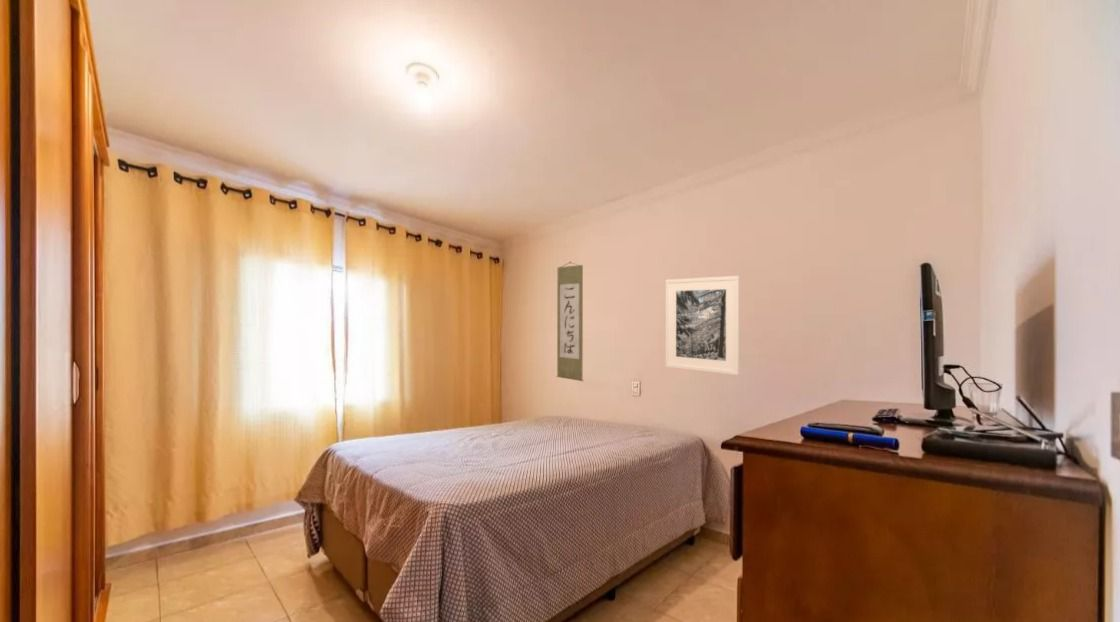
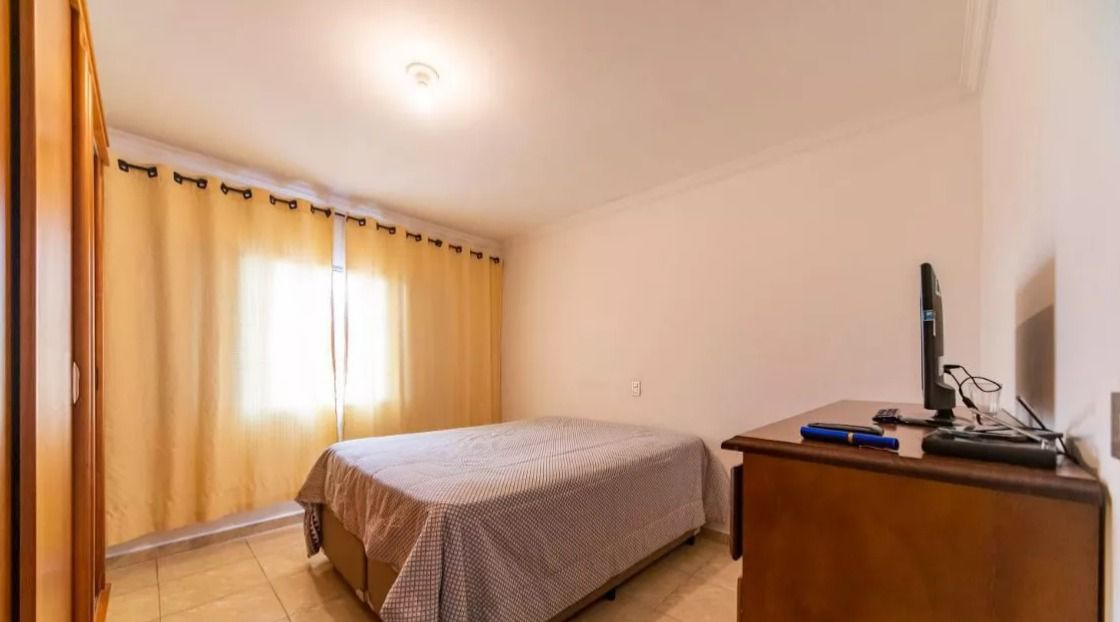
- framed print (700, 324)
- wall scroll (569, 320)
